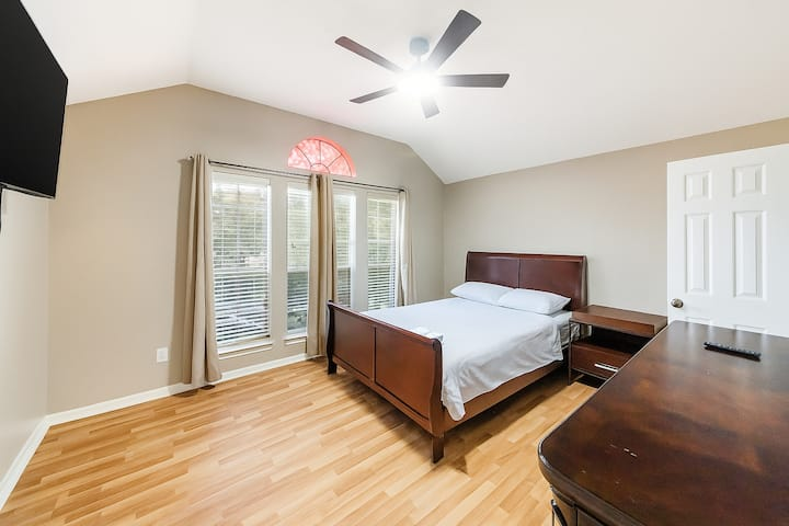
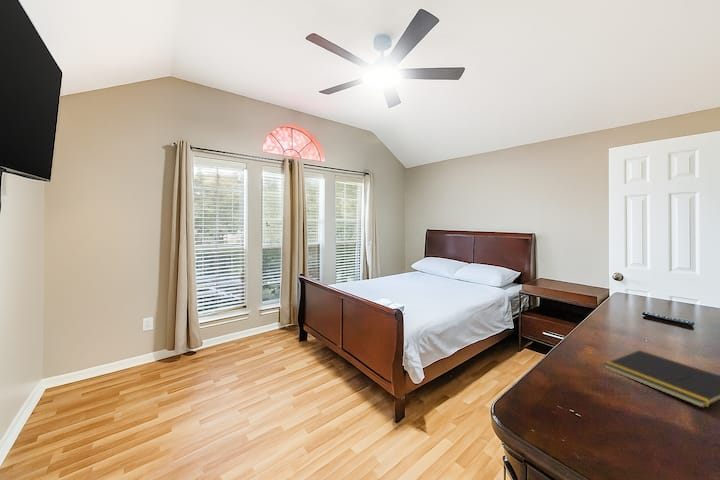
+ notepad (666, 374)
